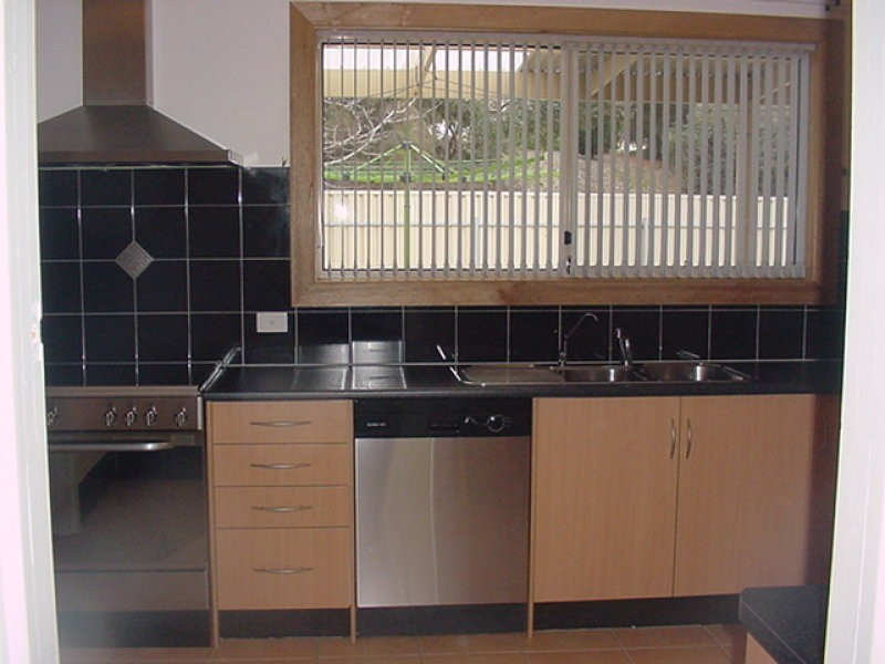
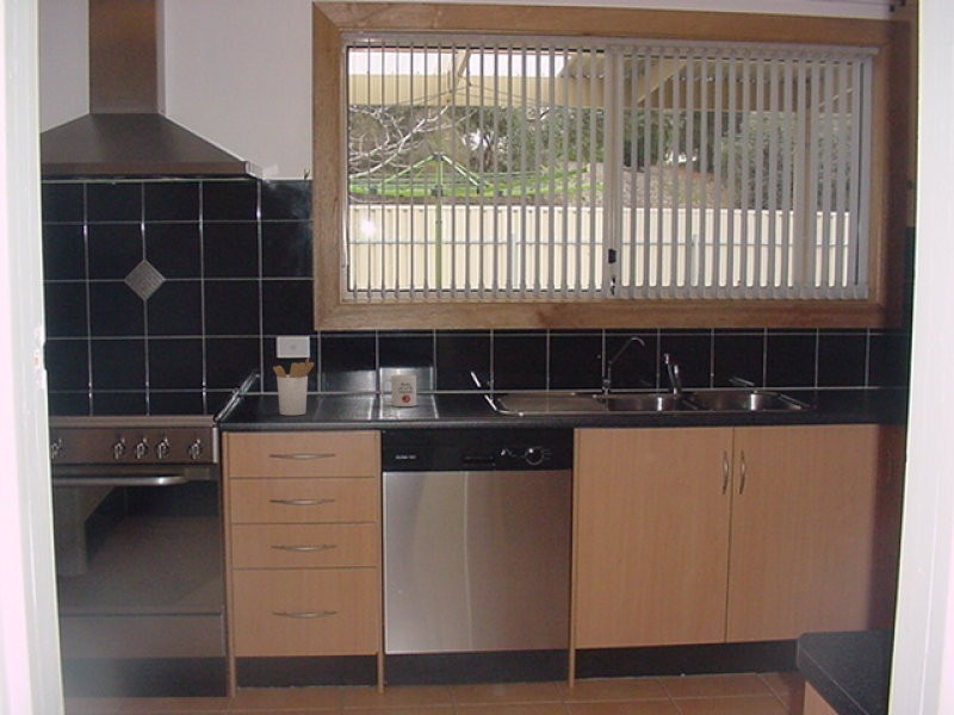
+ mug (398, 390)
+ utensil holder (296, 386)
